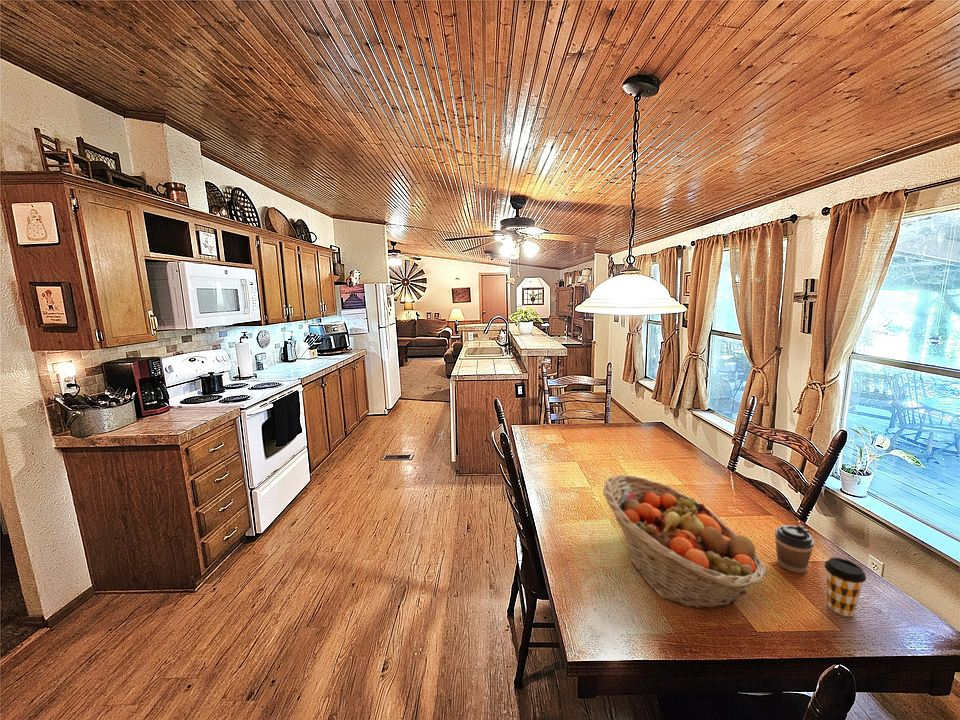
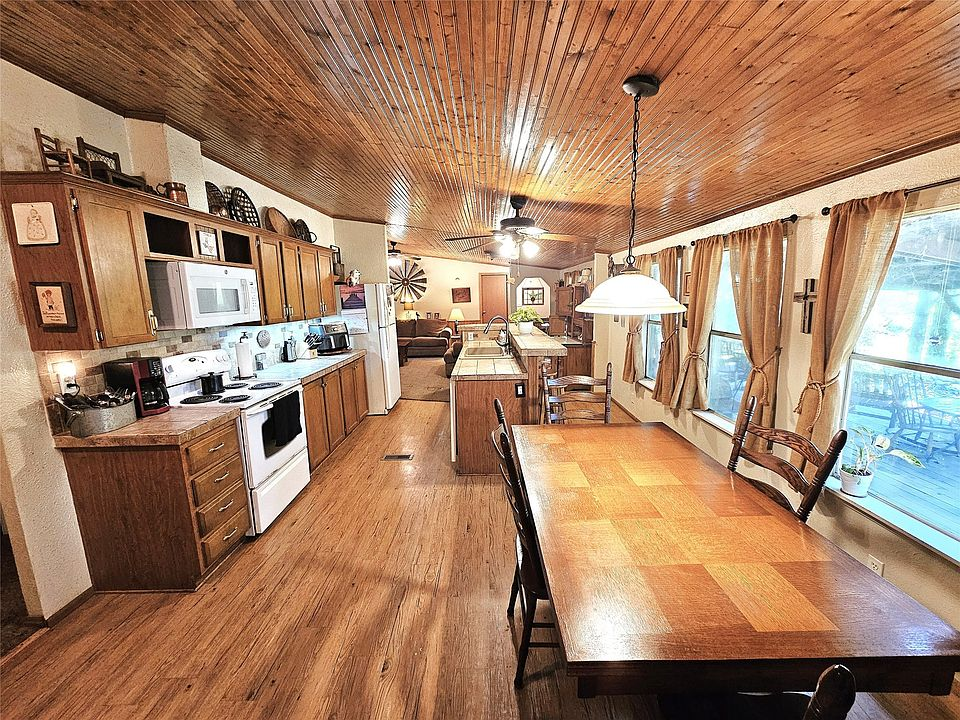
- coffee cup (842, 587)
- fruit basket (674, 532)
- coffee cup (793, 546)
